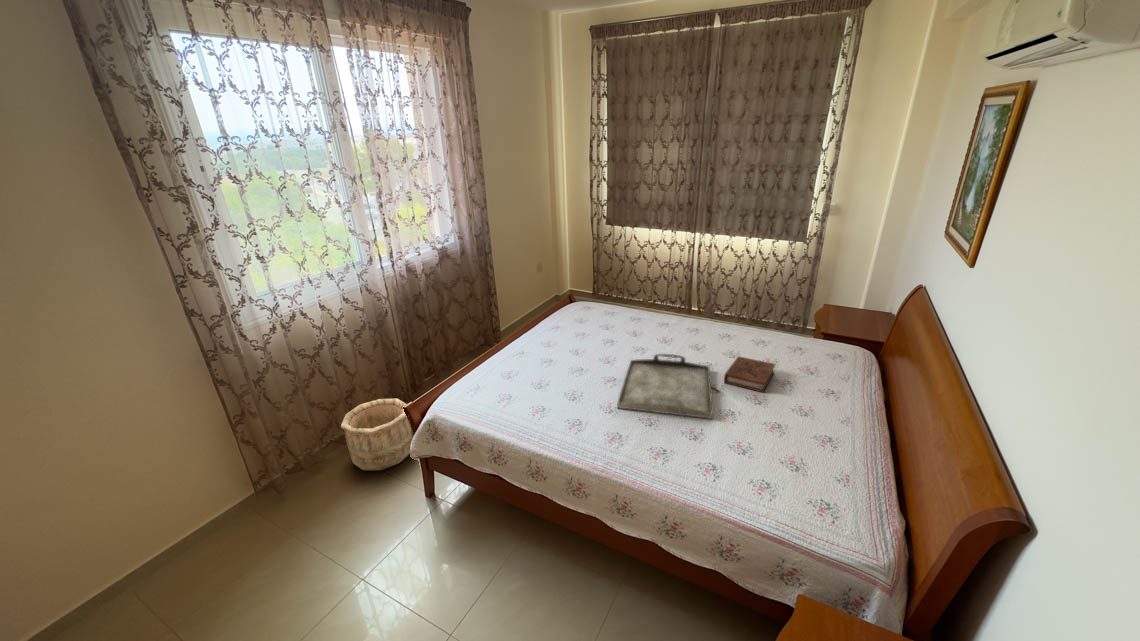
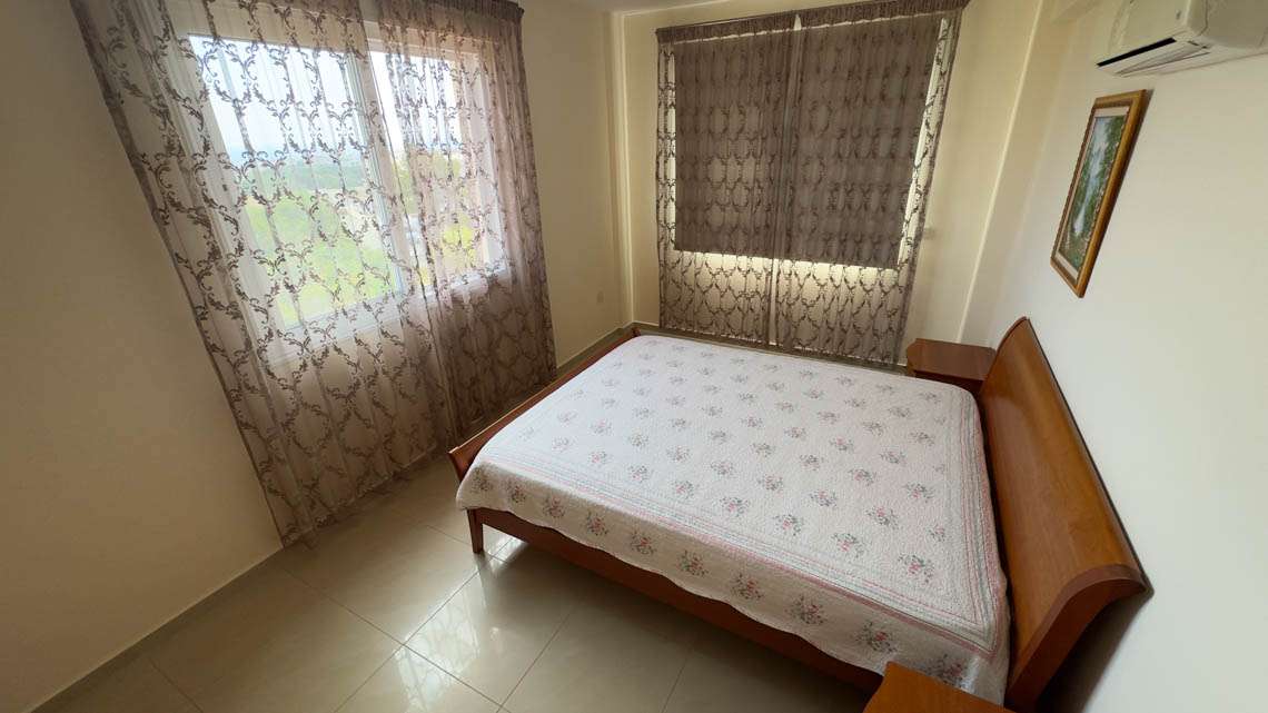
- book (749, 373)
- serving tray (666, 381)
- wooden bucket (380, 433)
